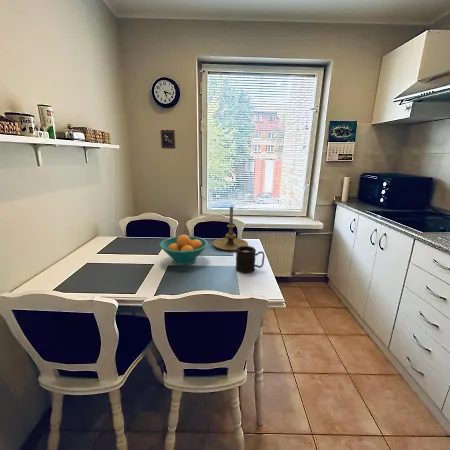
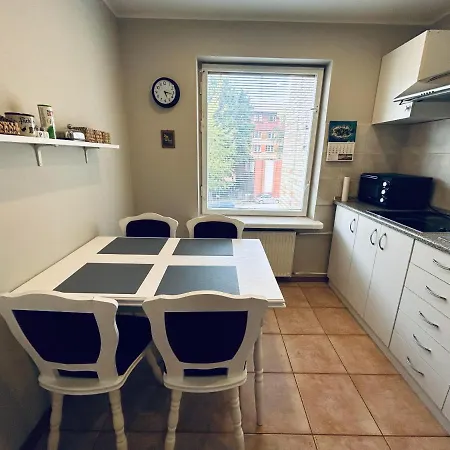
- candle holder (231, 226)
- fruit bowl (184, 248)
- mug (249, 259)
